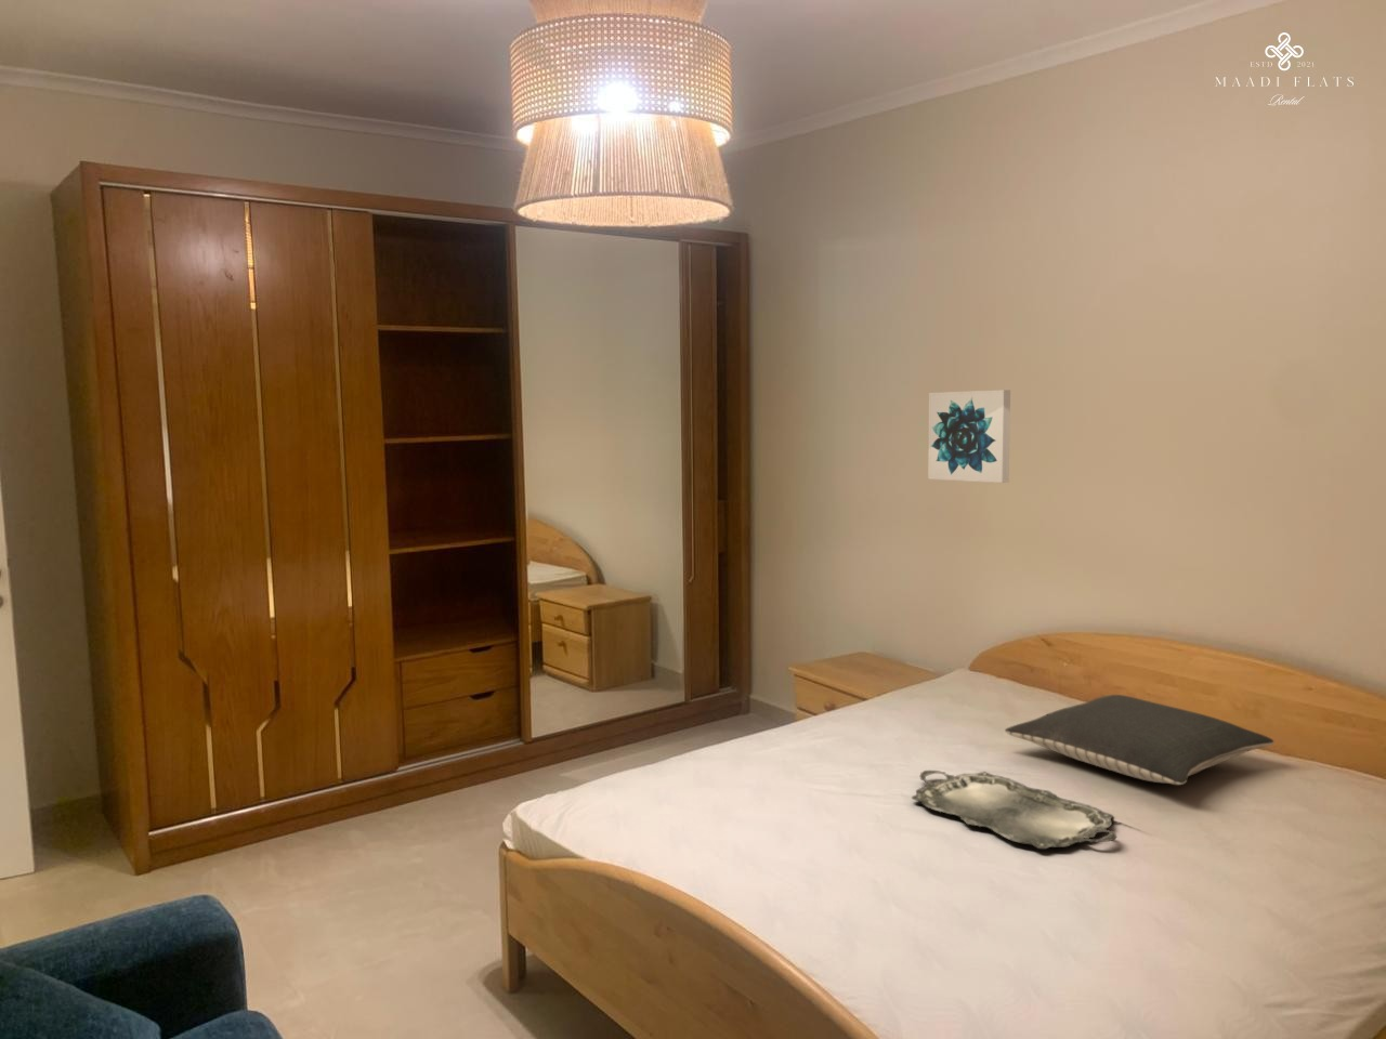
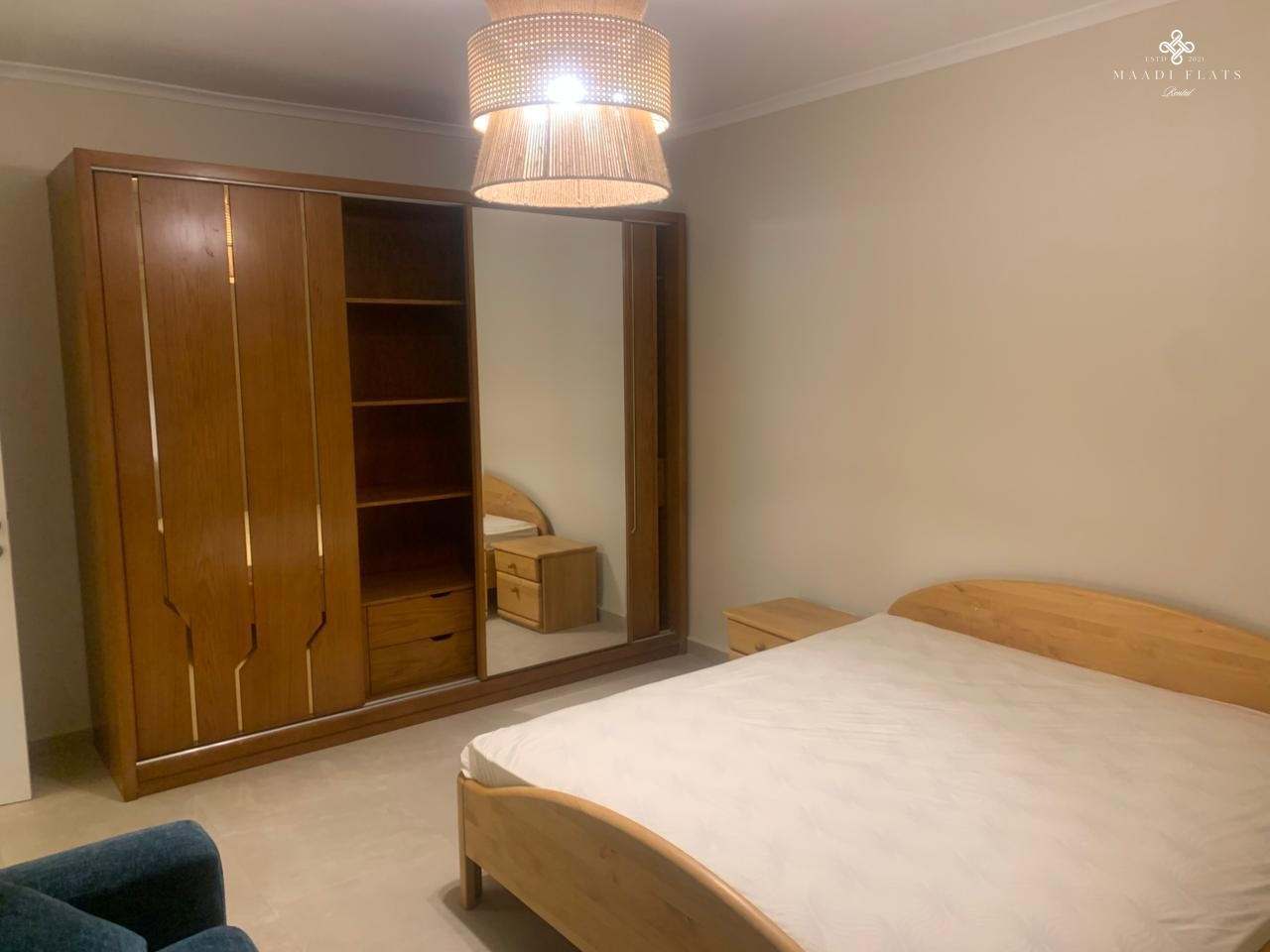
- serving tray (1009, 807)
- wall art (967, 437)
- pillow (1137, 736)
